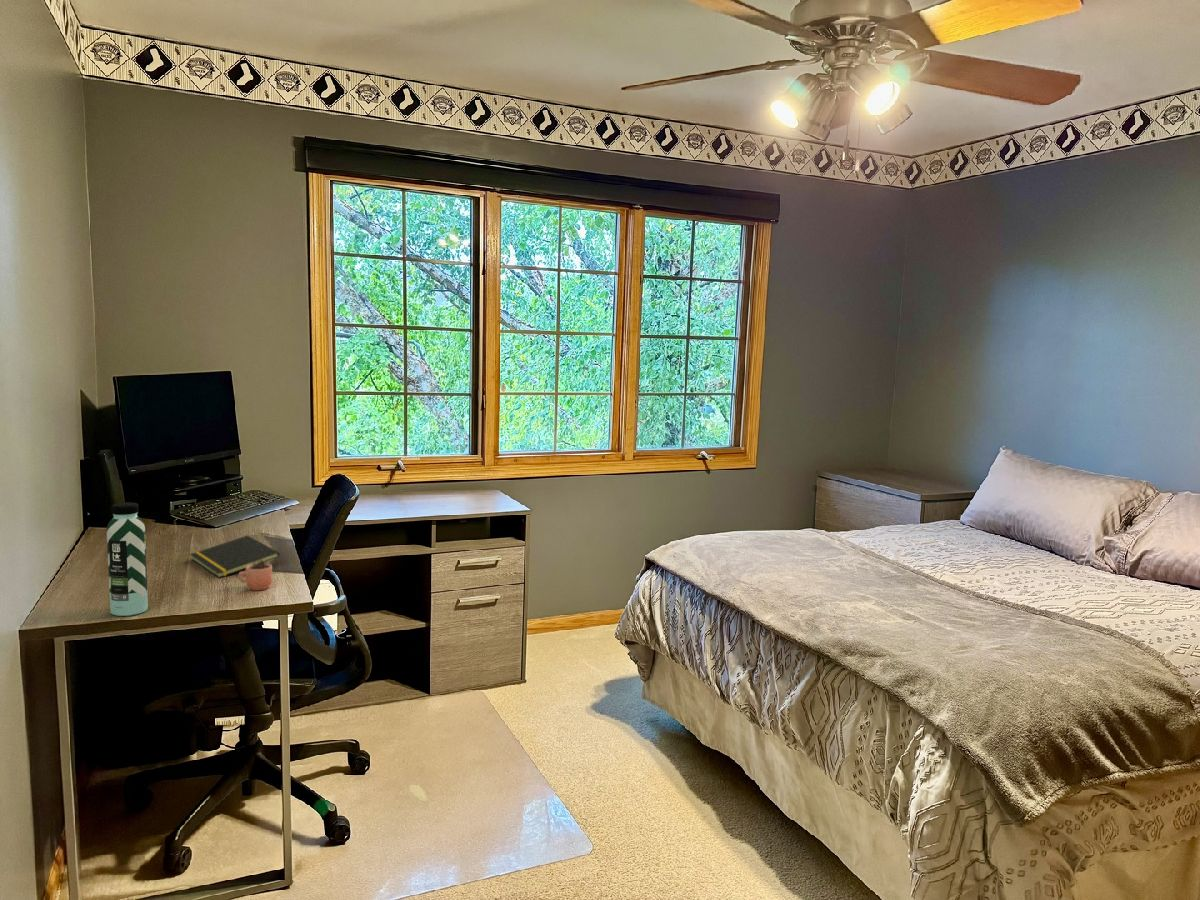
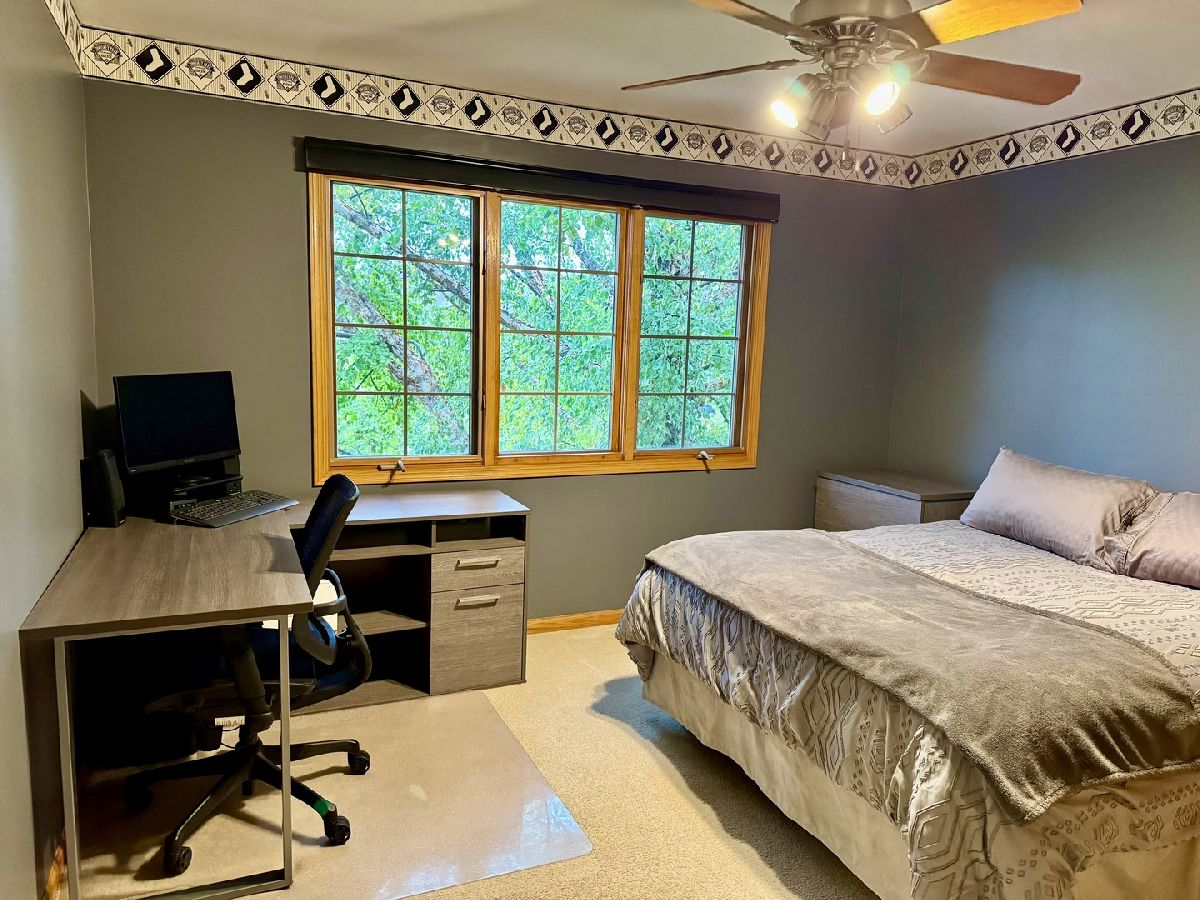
- cocoa (255, 567)
- water bottle (127, 558)
- notepad (234, 555)
